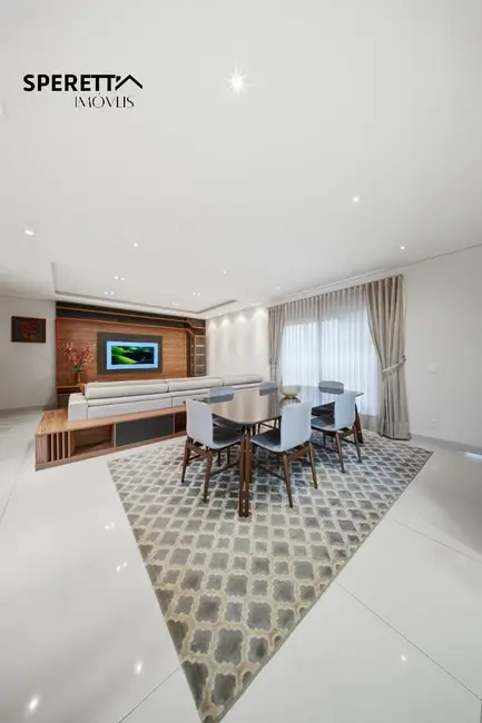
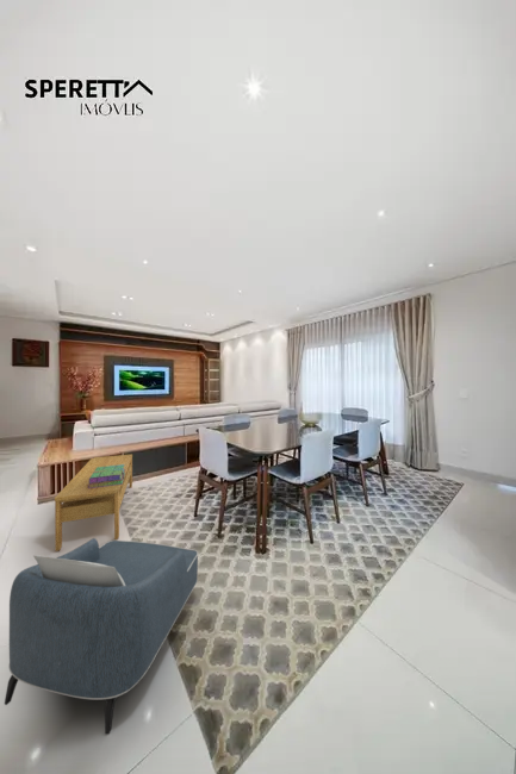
+ armchair (119, 578)
+ stack of books (107, 474)
+ coffee table (102, 491)
